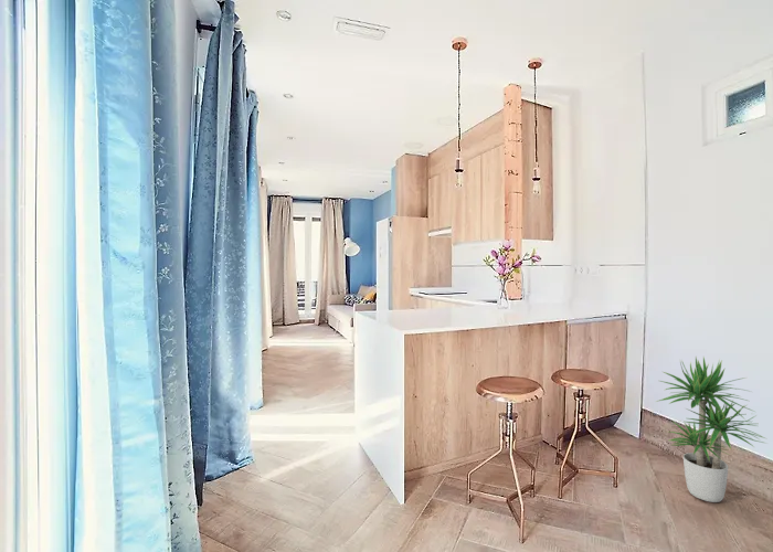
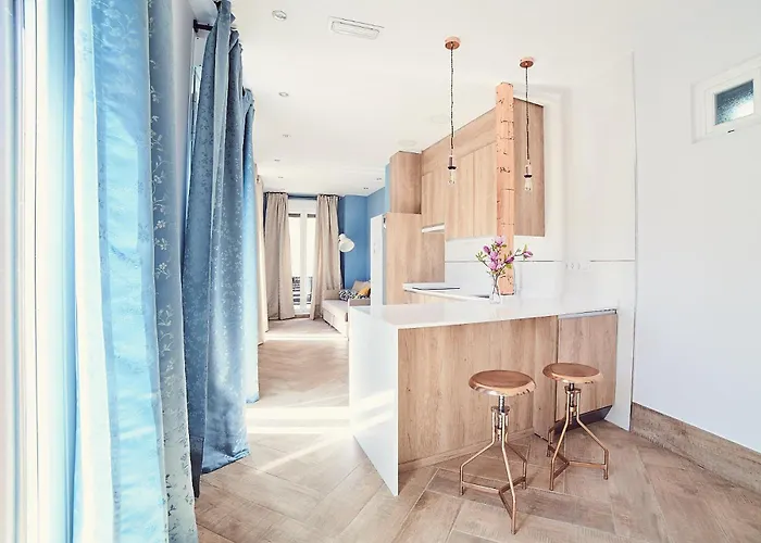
- potted plant (709, 427)
